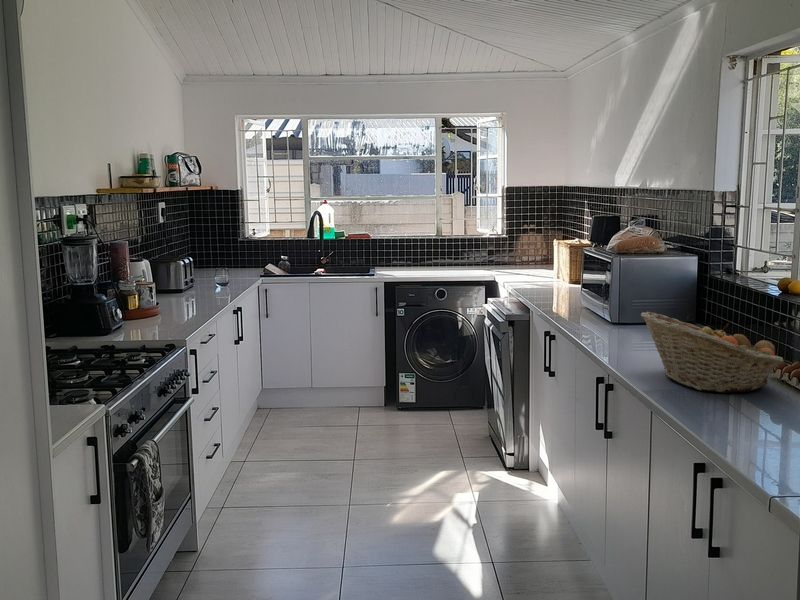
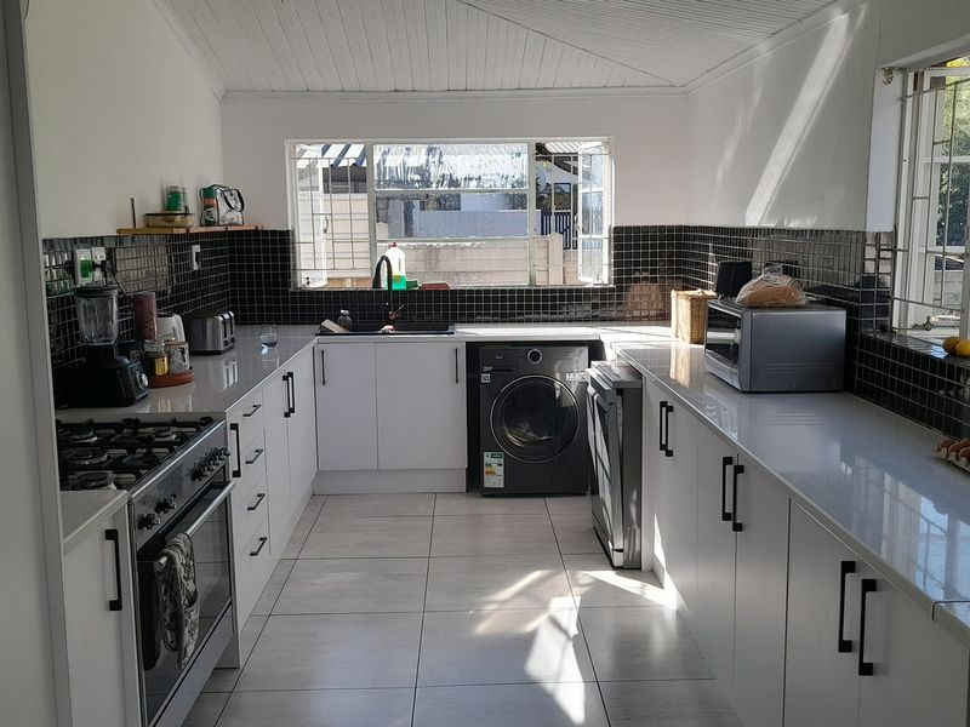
- fruit basket (707, 348)
